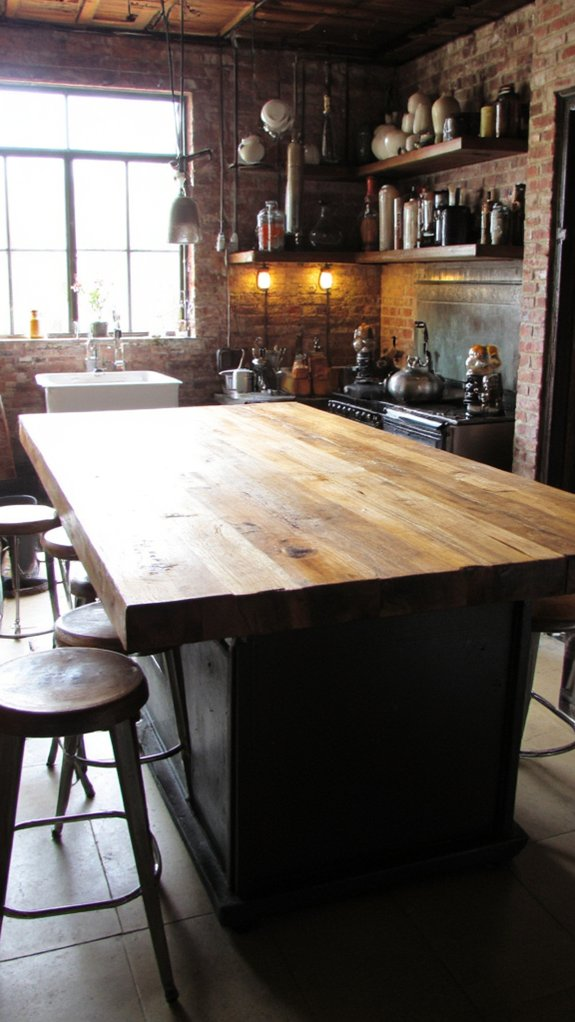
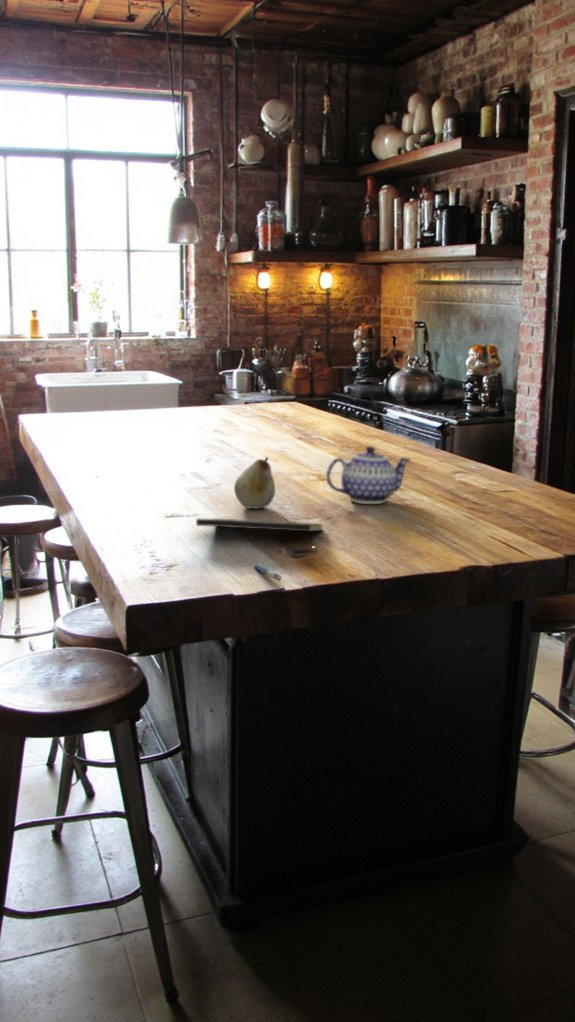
+ pen (268, 571)
+ notepad (261, 524)
+ teapot (369, 473)
+ fruit (254, 482)
